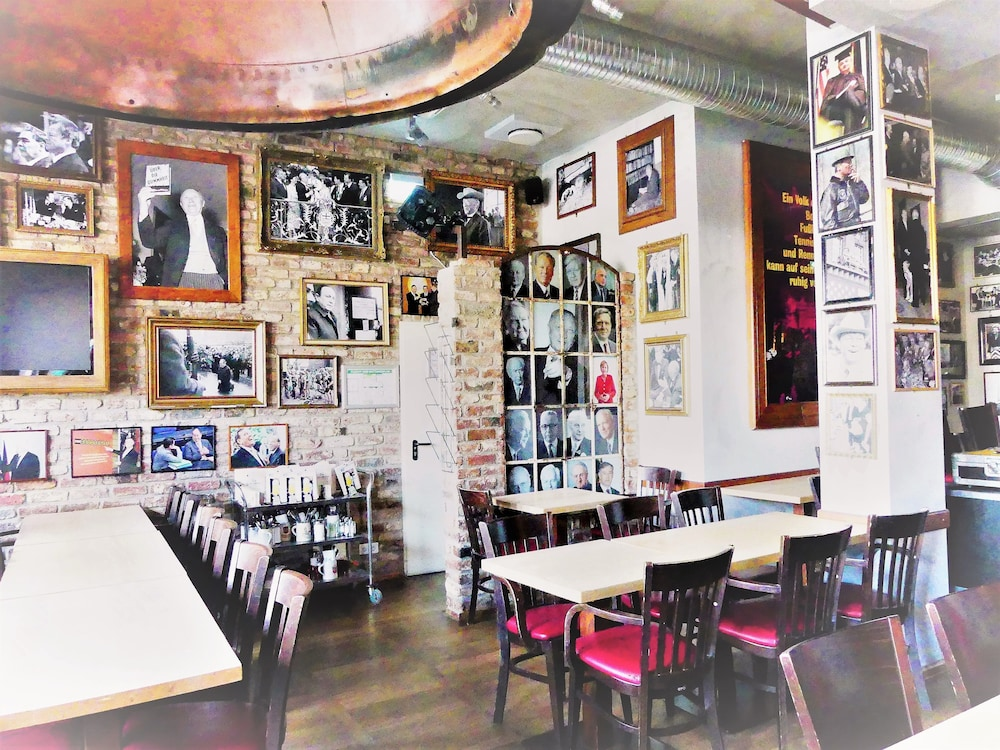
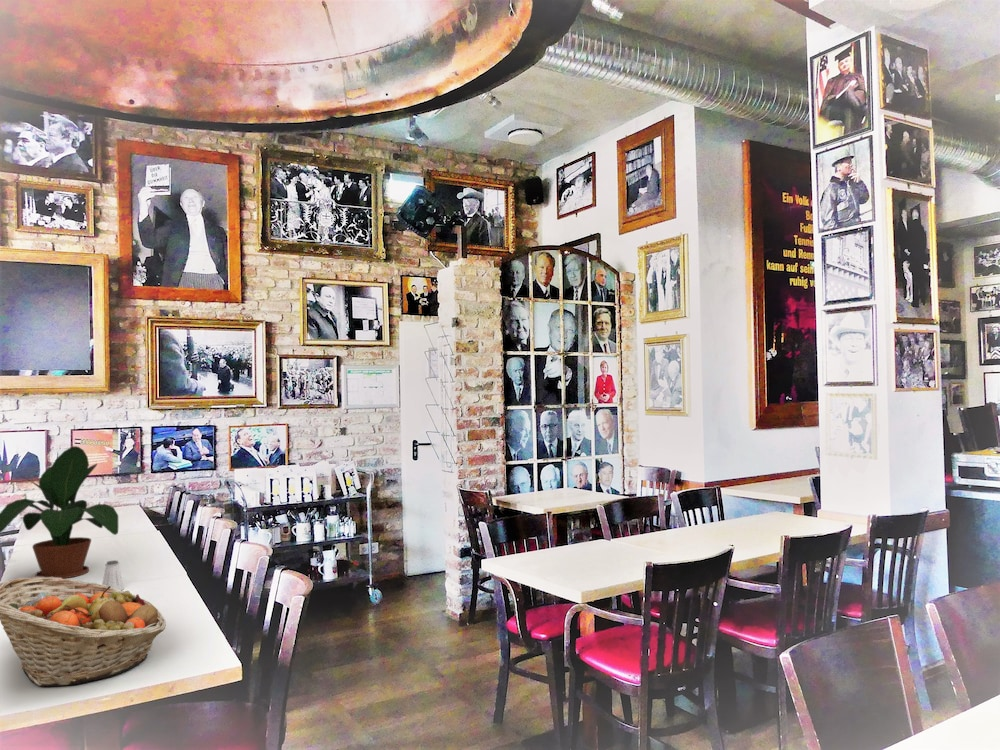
+ saltshaker (112, 575)
+ fruit basket (80, 620)
+ potted plant (58, 510)
